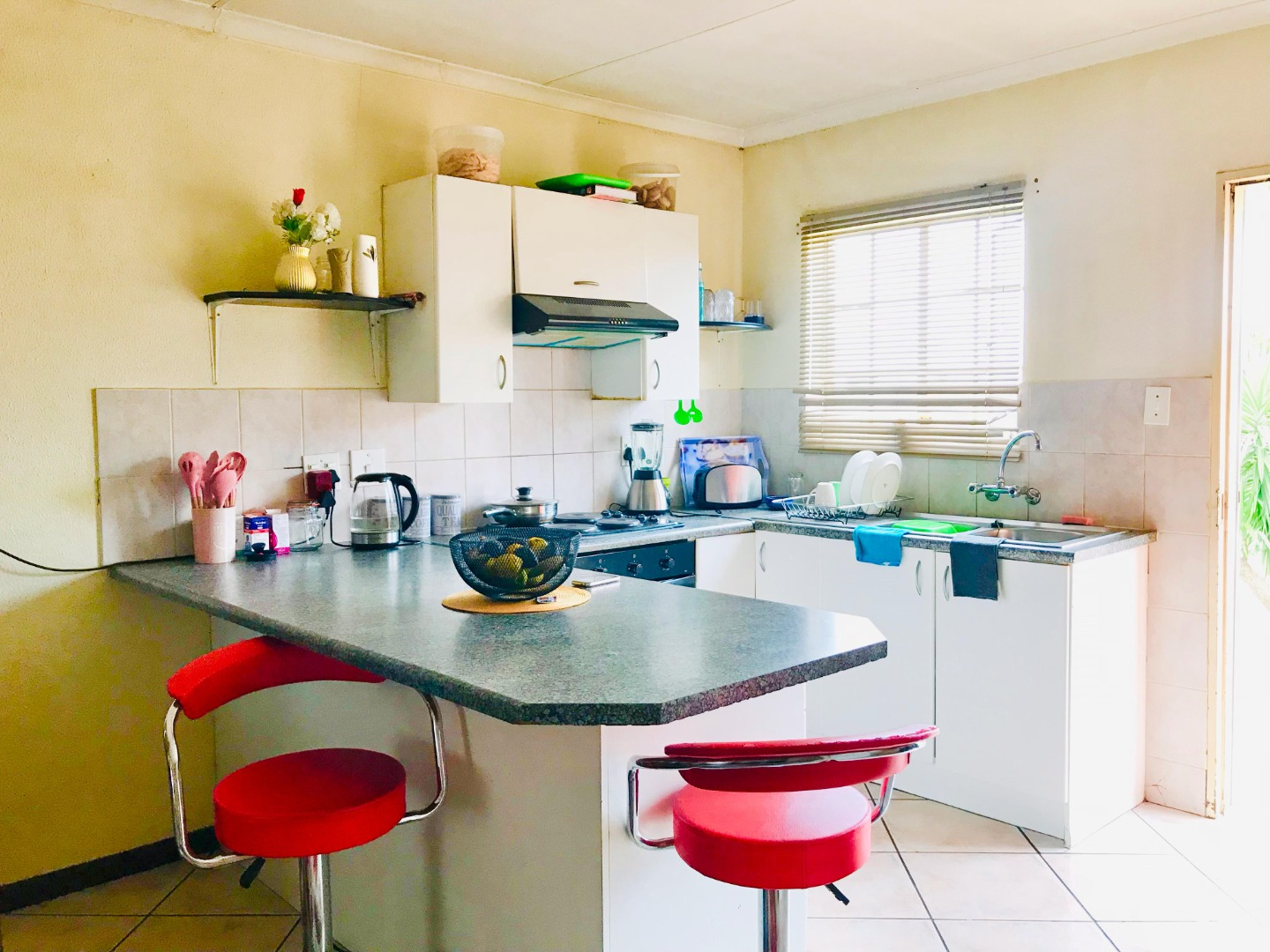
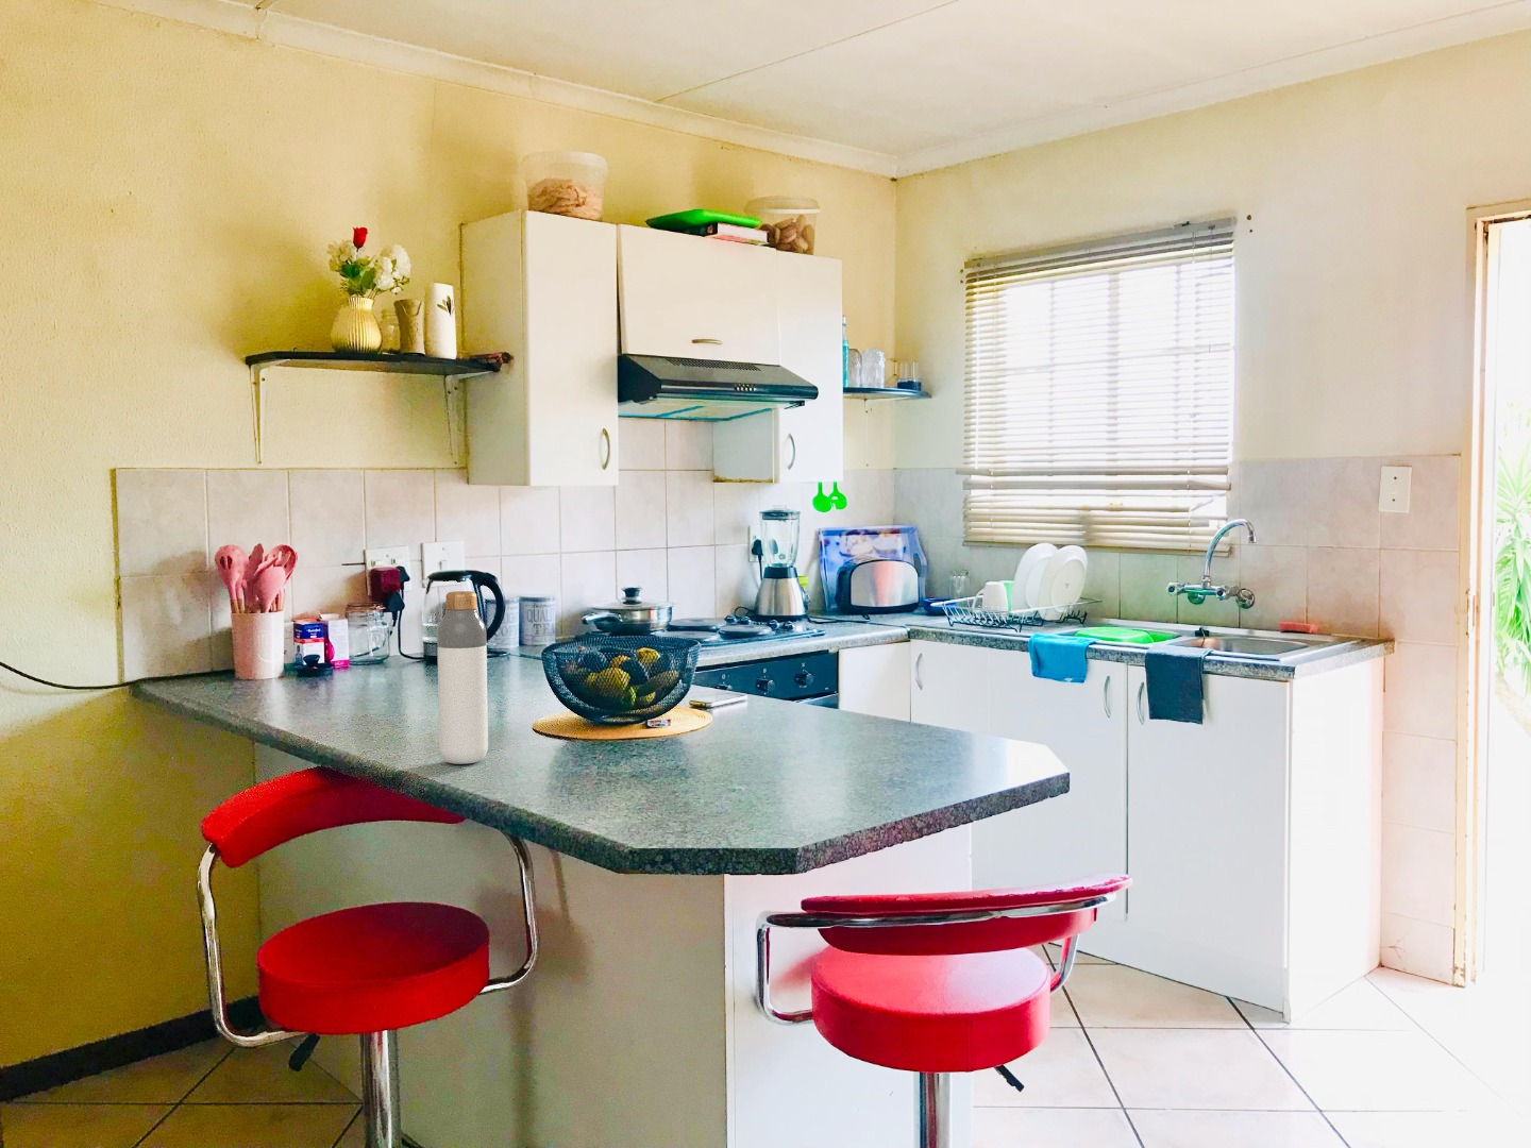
+ bottle (463, 676)
